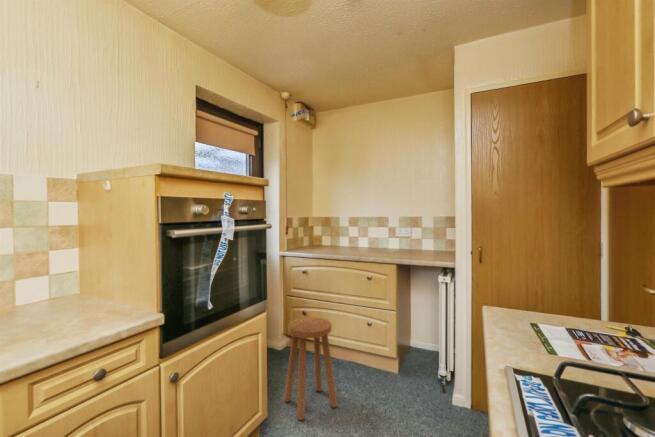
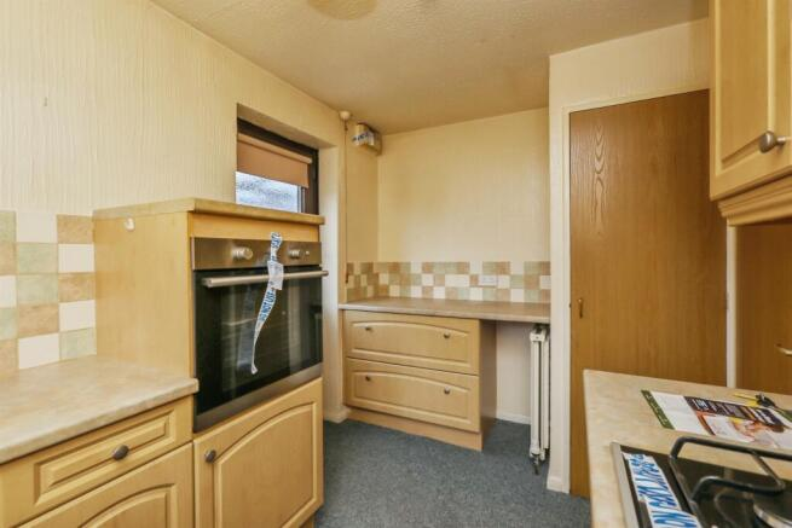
- stool (305, 363)
